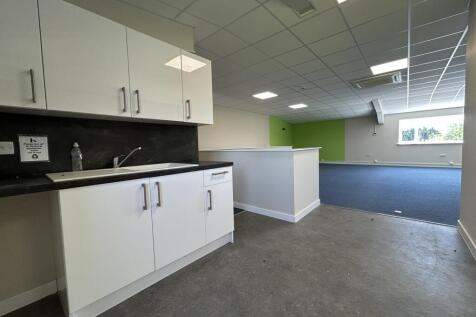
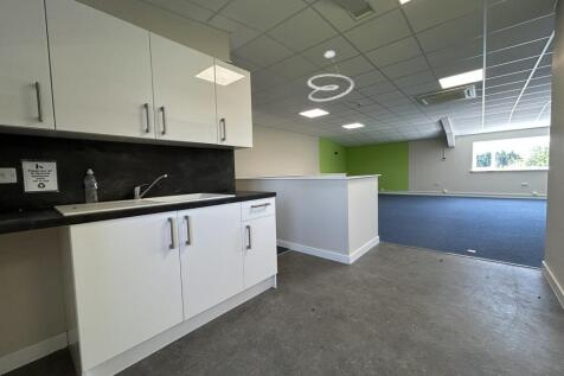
+ ceiling light fixture (329, 75)
